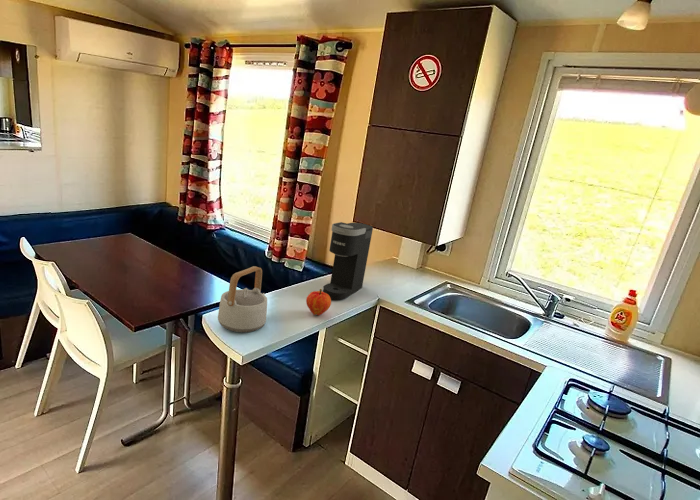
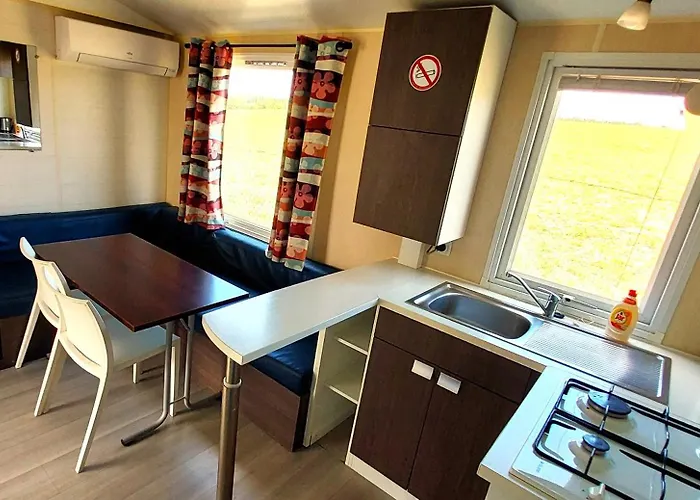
- teapot (247, 295)
- fruit (318, 301)
- coffee maker (348, 258)
